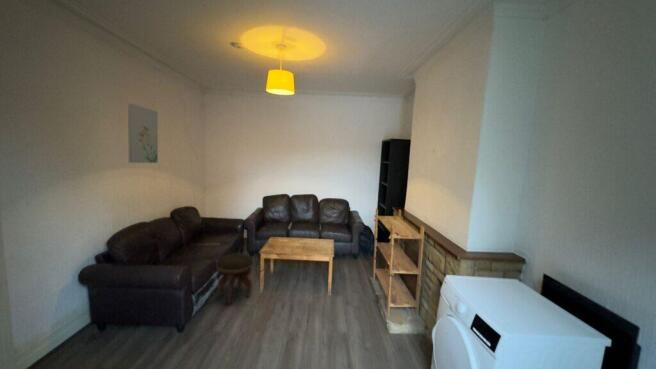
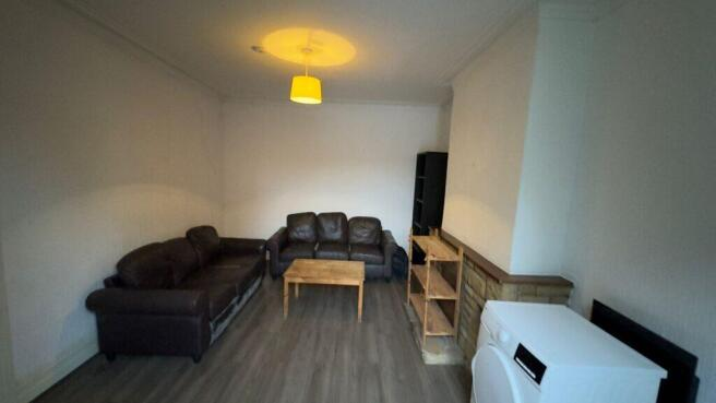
- footstool (235, 276)
- wall art (144, 135)
